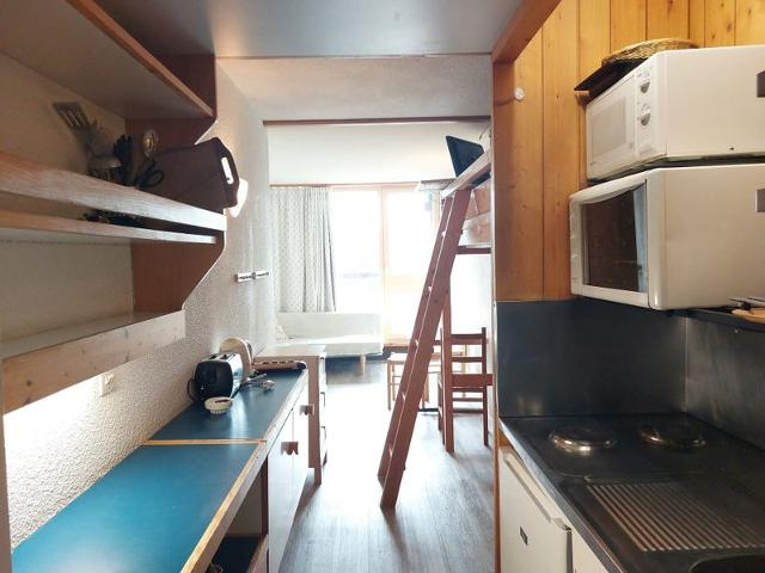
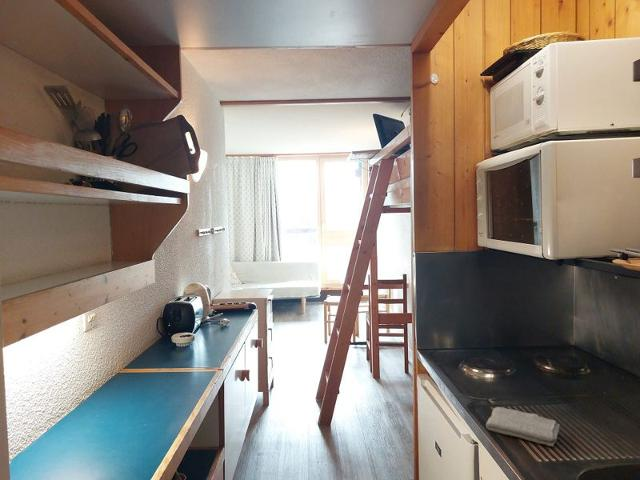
+ washcloth (522, 424)
